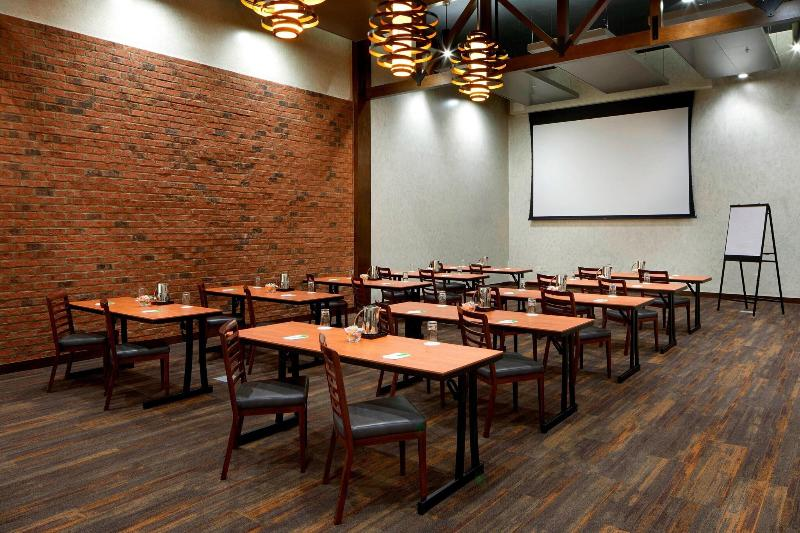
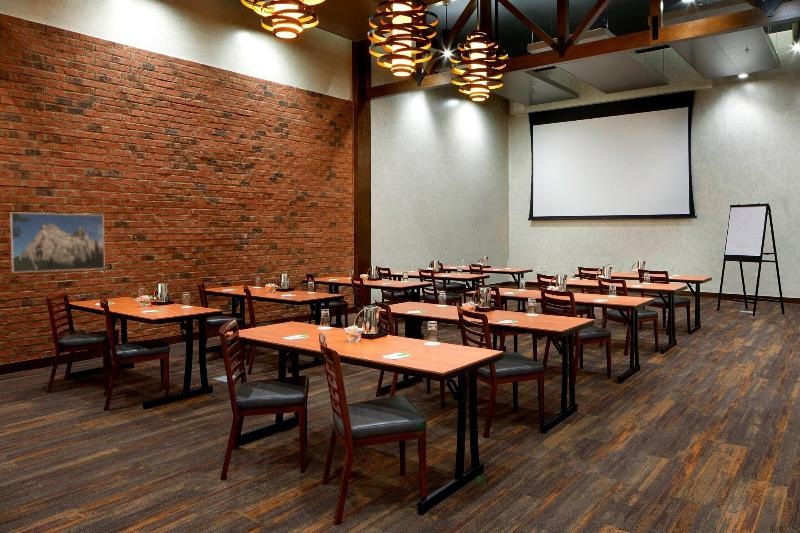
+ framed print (60, 242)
